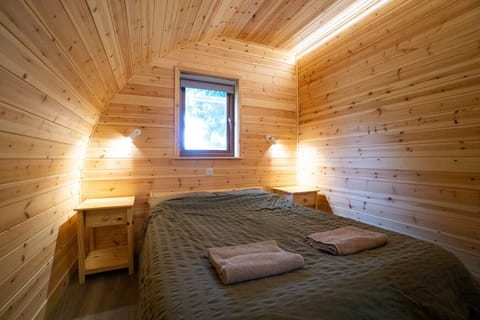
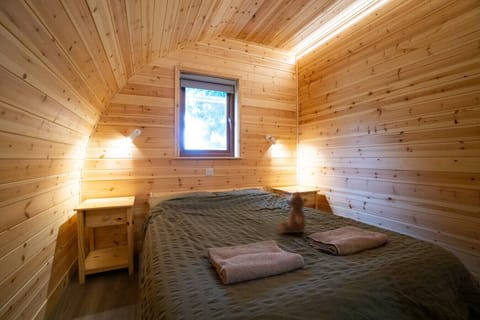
+ teddy bear (291, 211)
